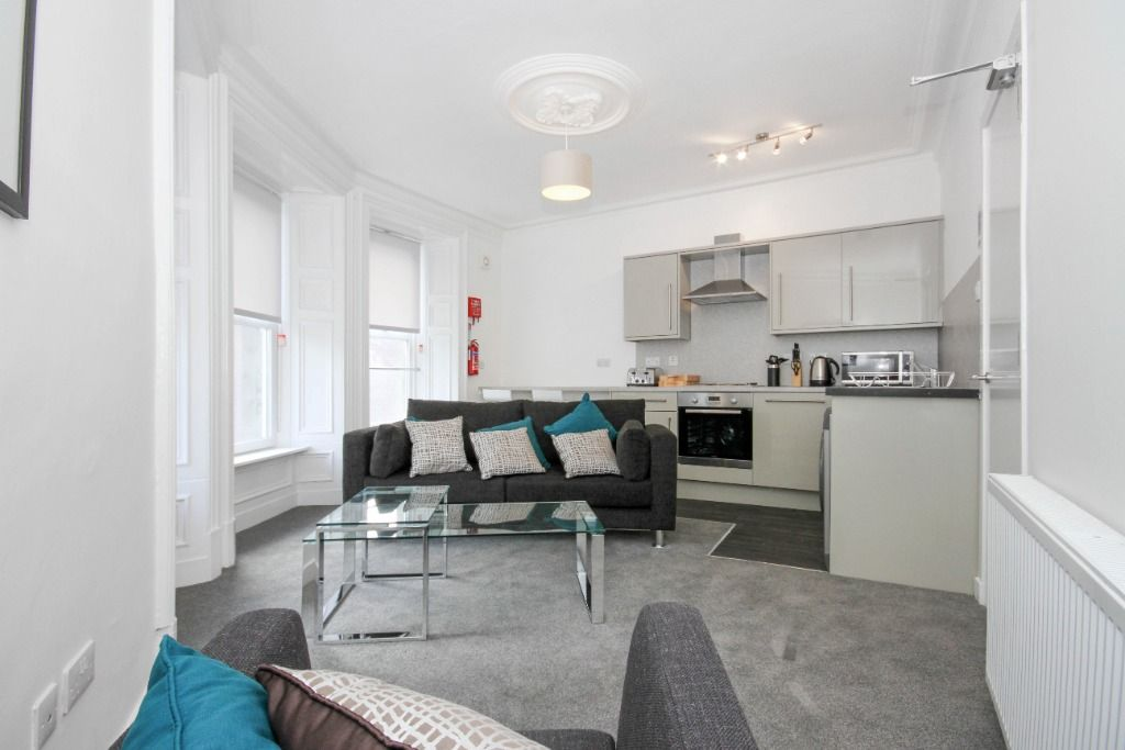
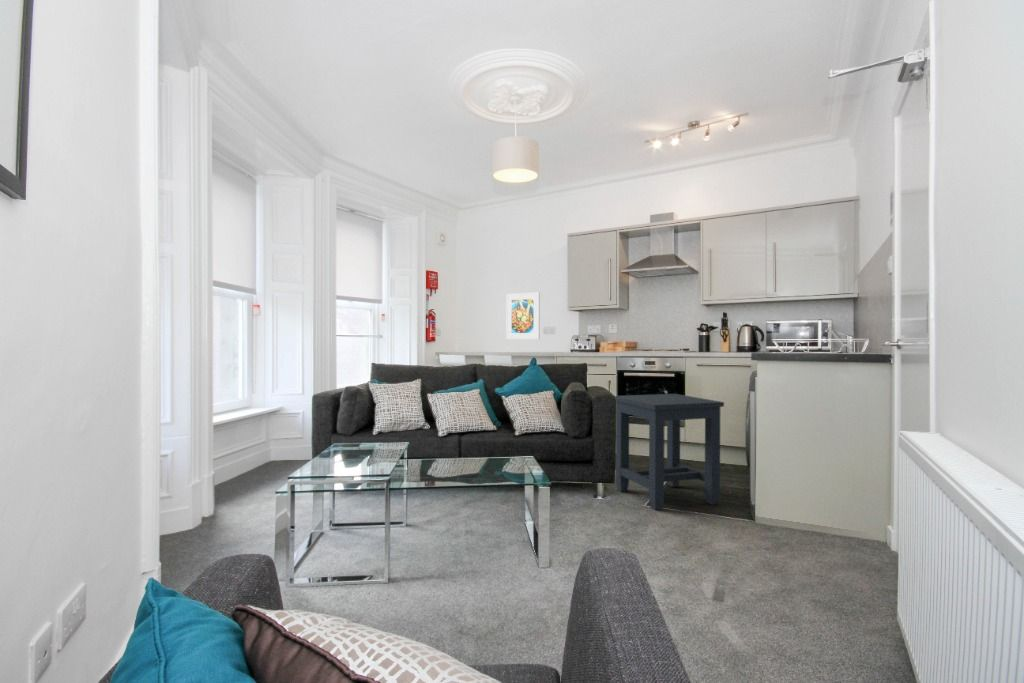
+ side table (667, 447)
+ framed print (522, 316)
